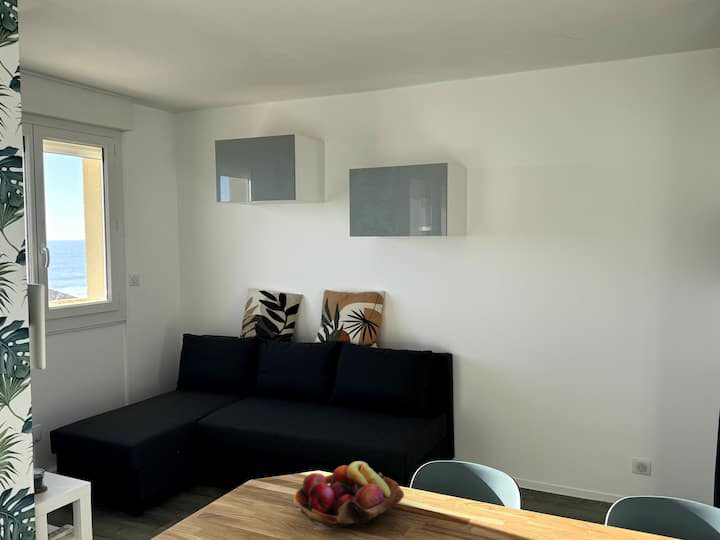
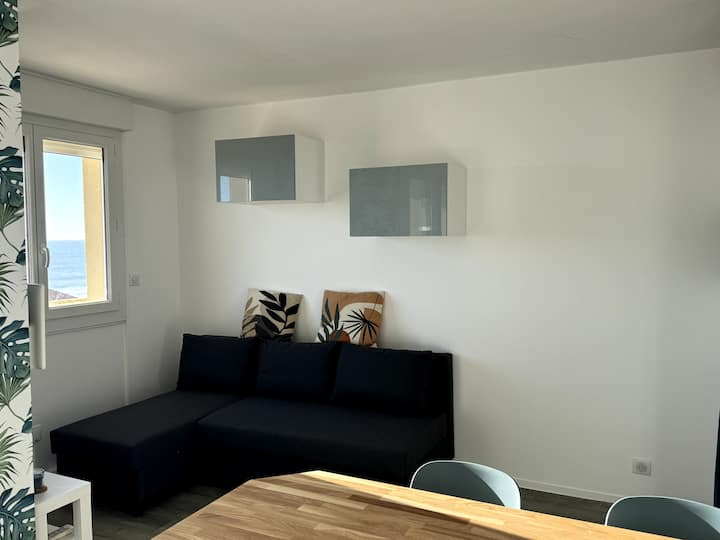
- fruit basket (350, 491)
